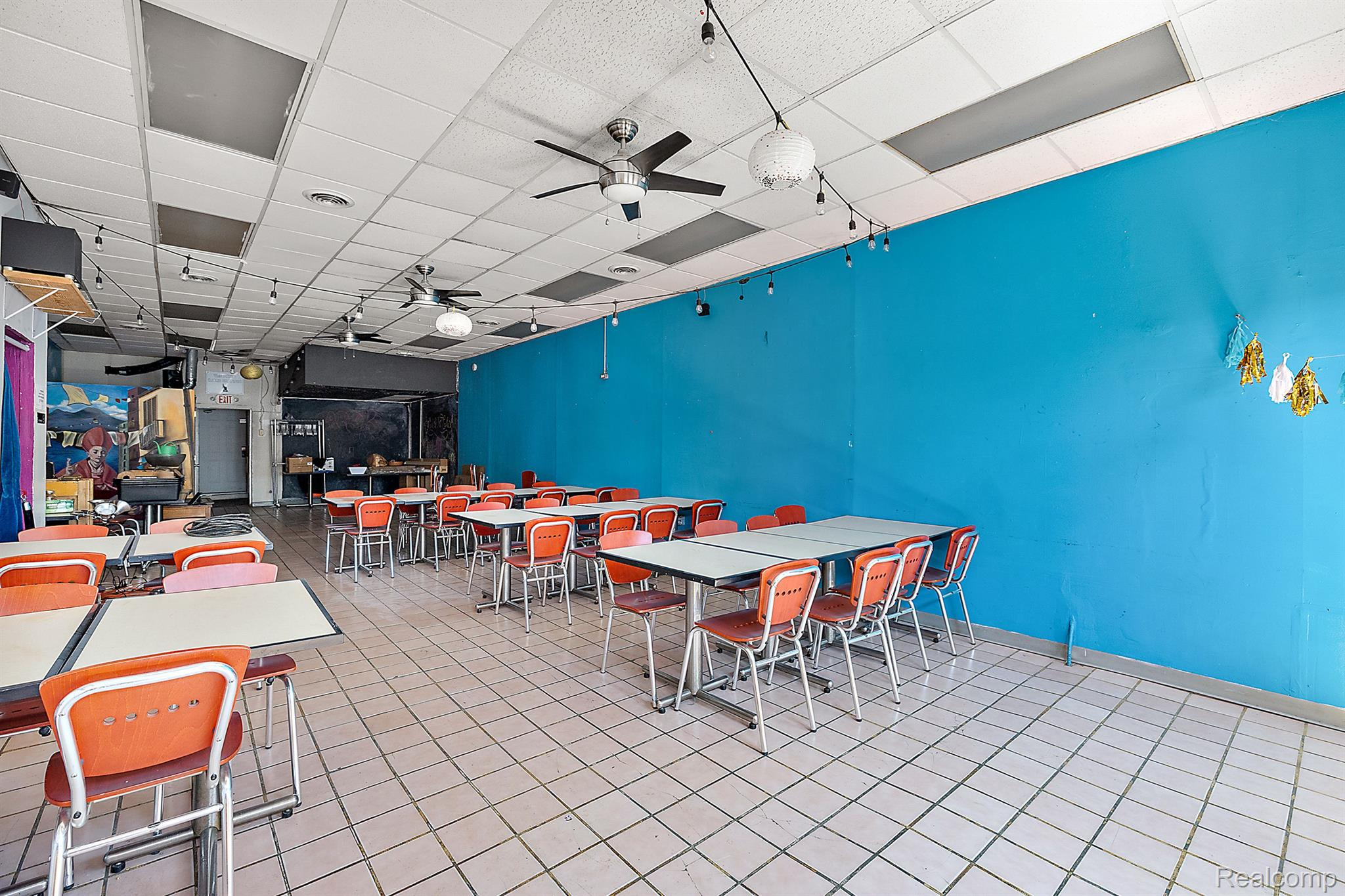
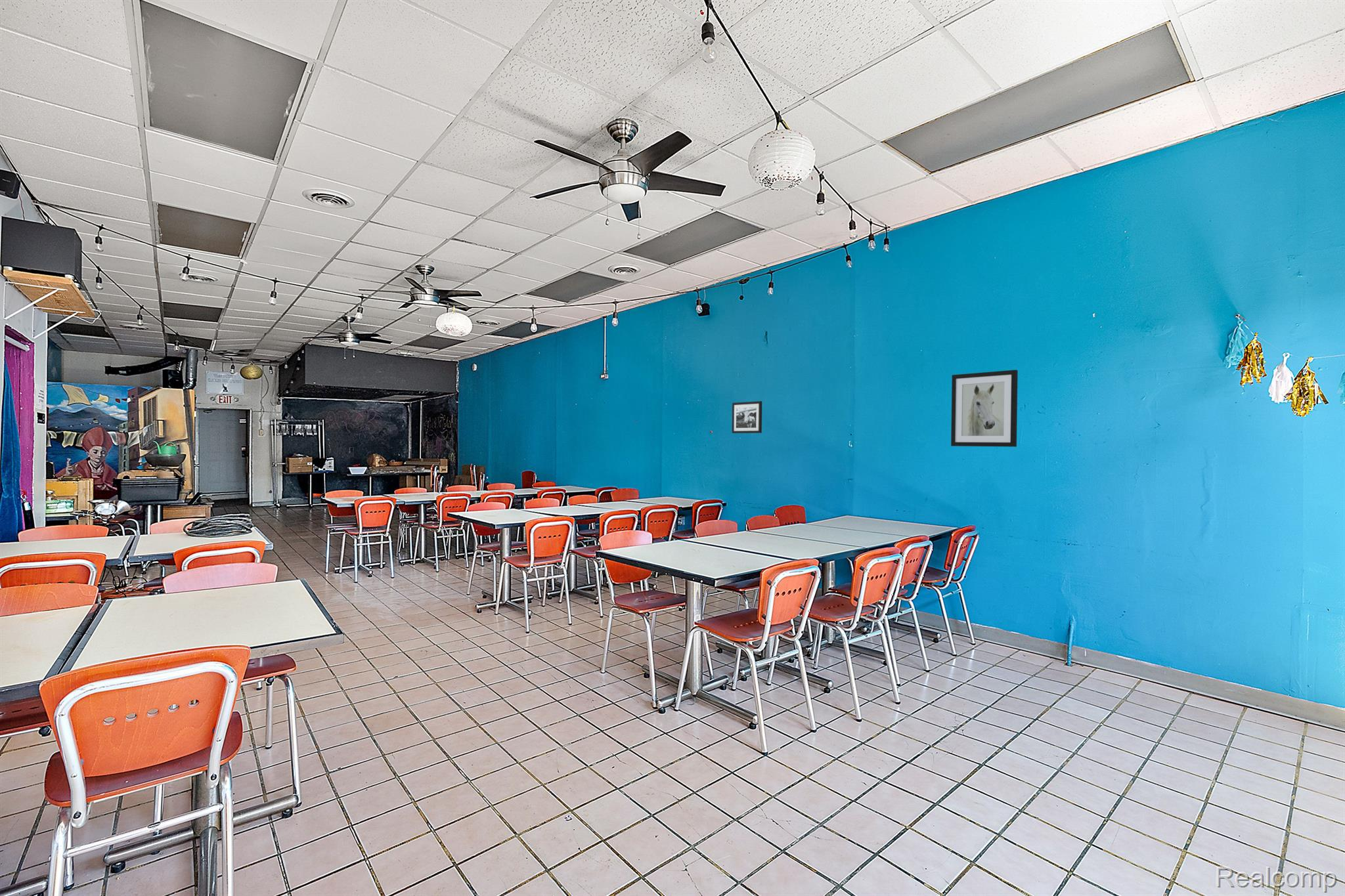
+ picture frame (746, 417)
+ wall art (982, 409)
